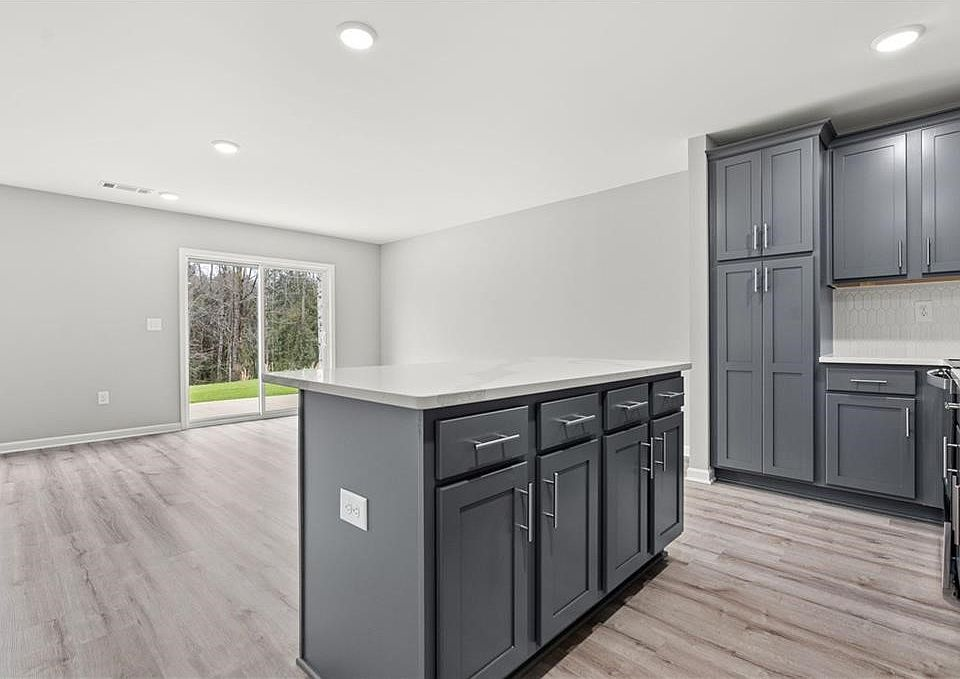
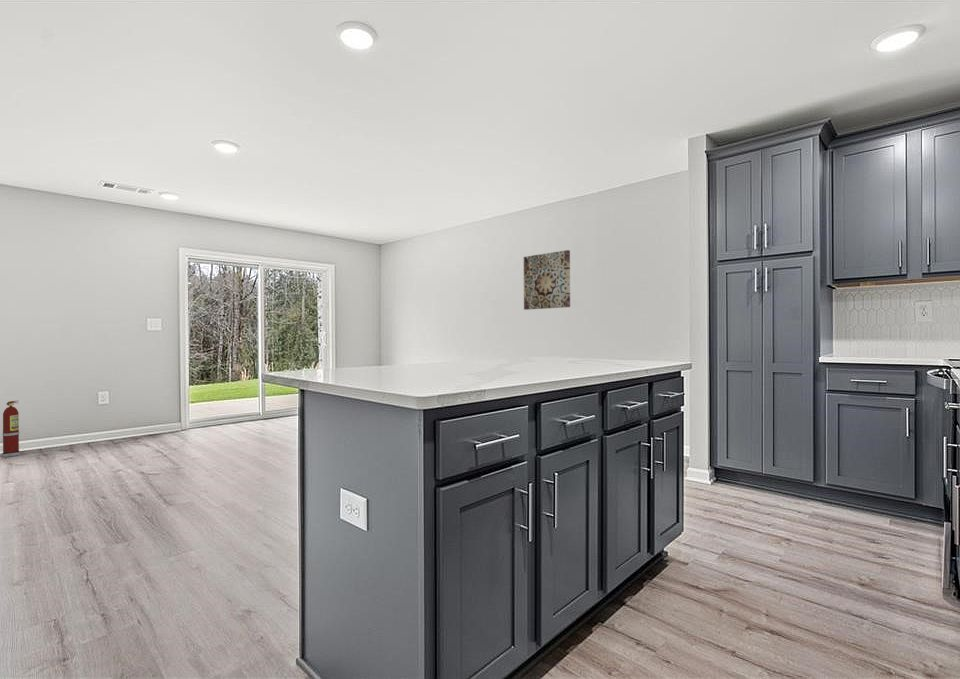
+ wall art (546, 281)
+ fire extinguisher (11, 428)
